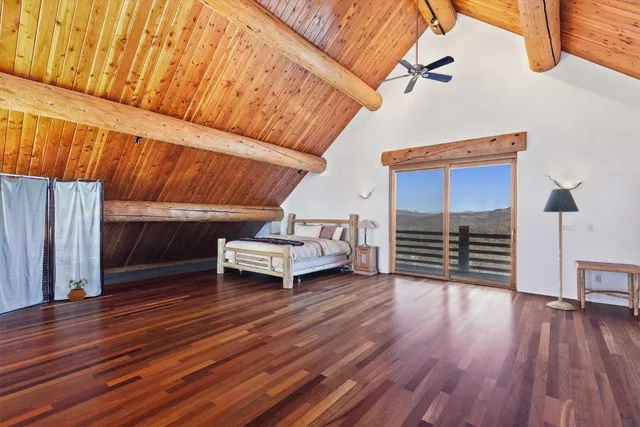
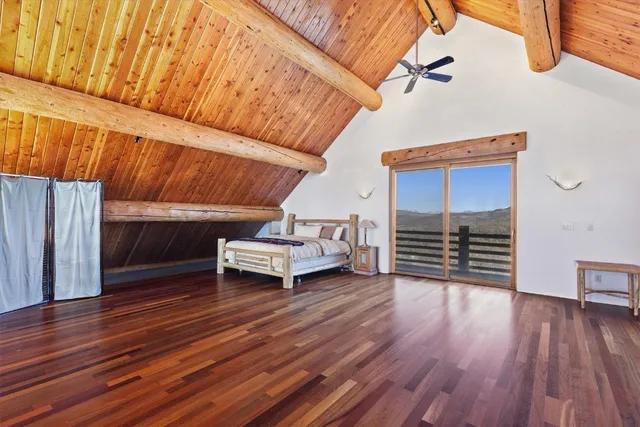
- potted plant (75, 289)
- floor lamp (560, 247)
